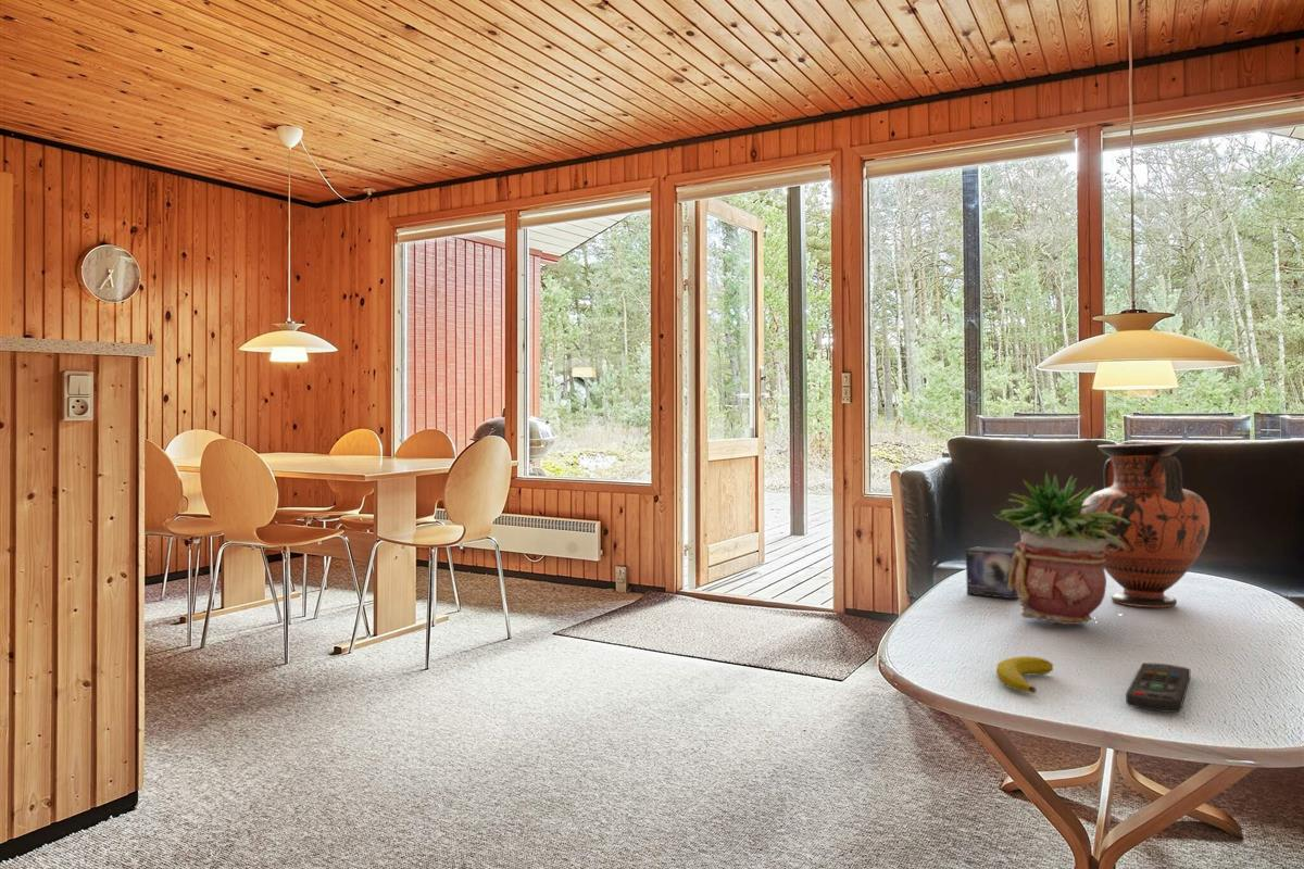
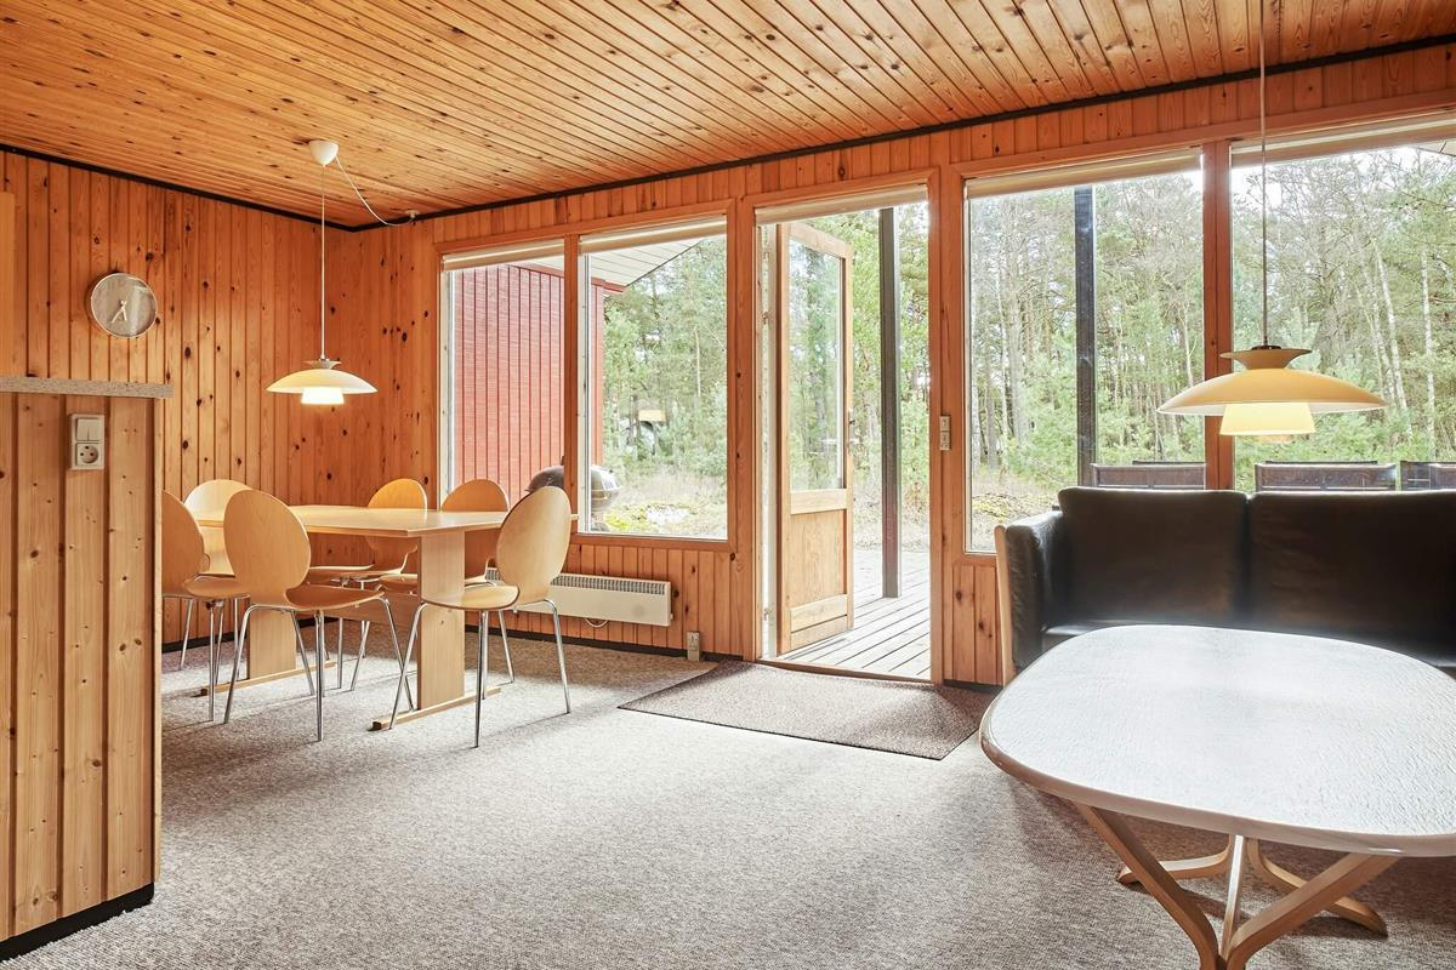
- banana (1023, 671)
- potted plant (1063, 546)
- remote control (1159, 684)
- small box (993, 571)
- vase (1142, 522)
